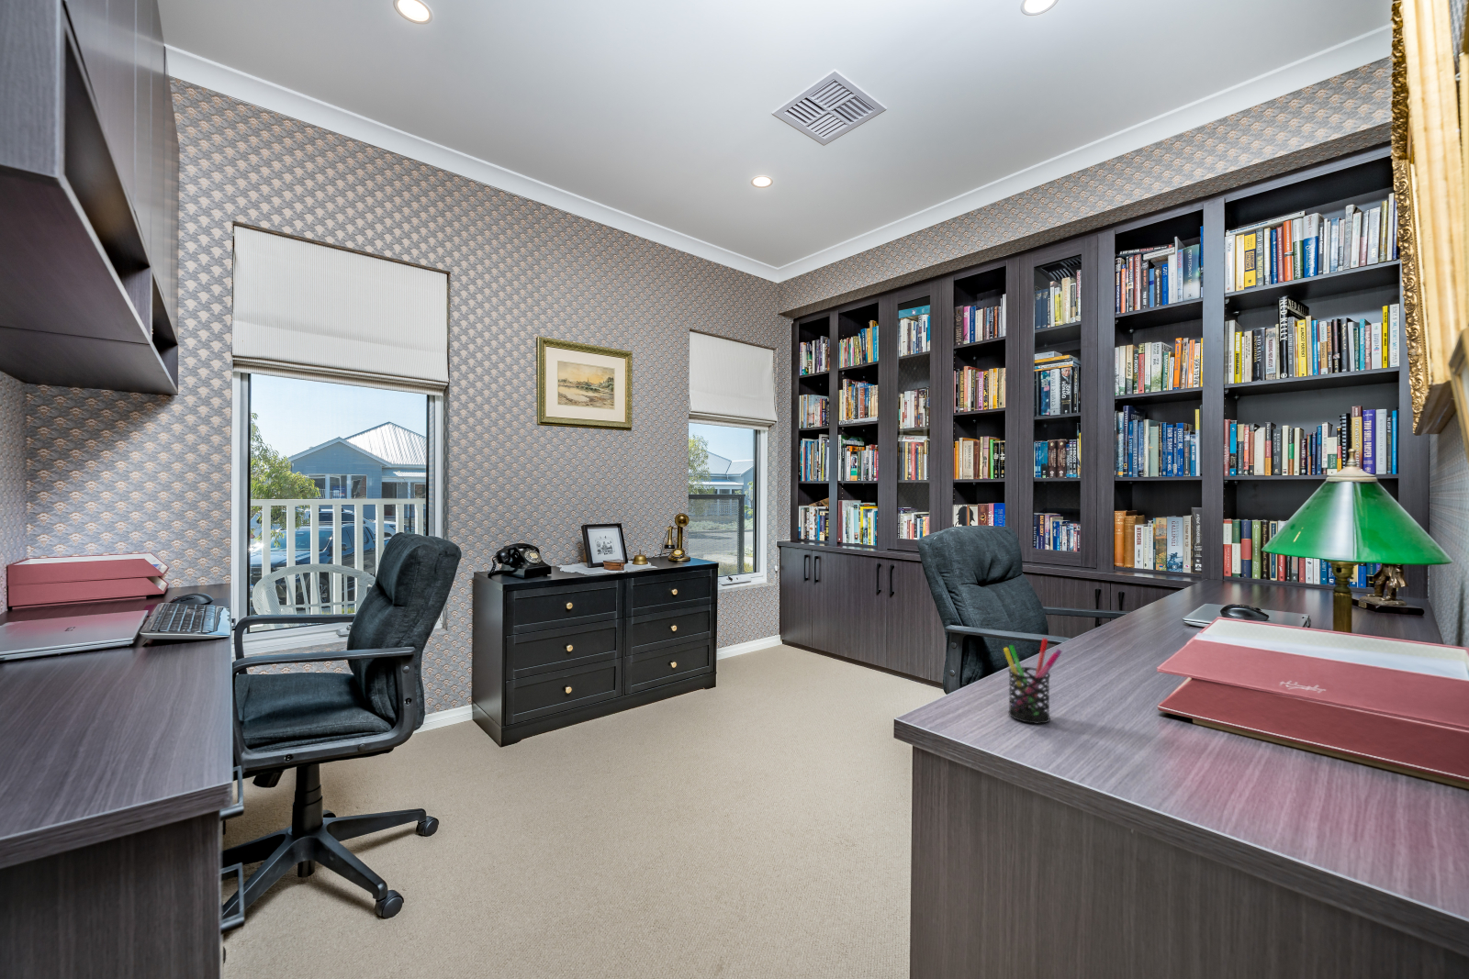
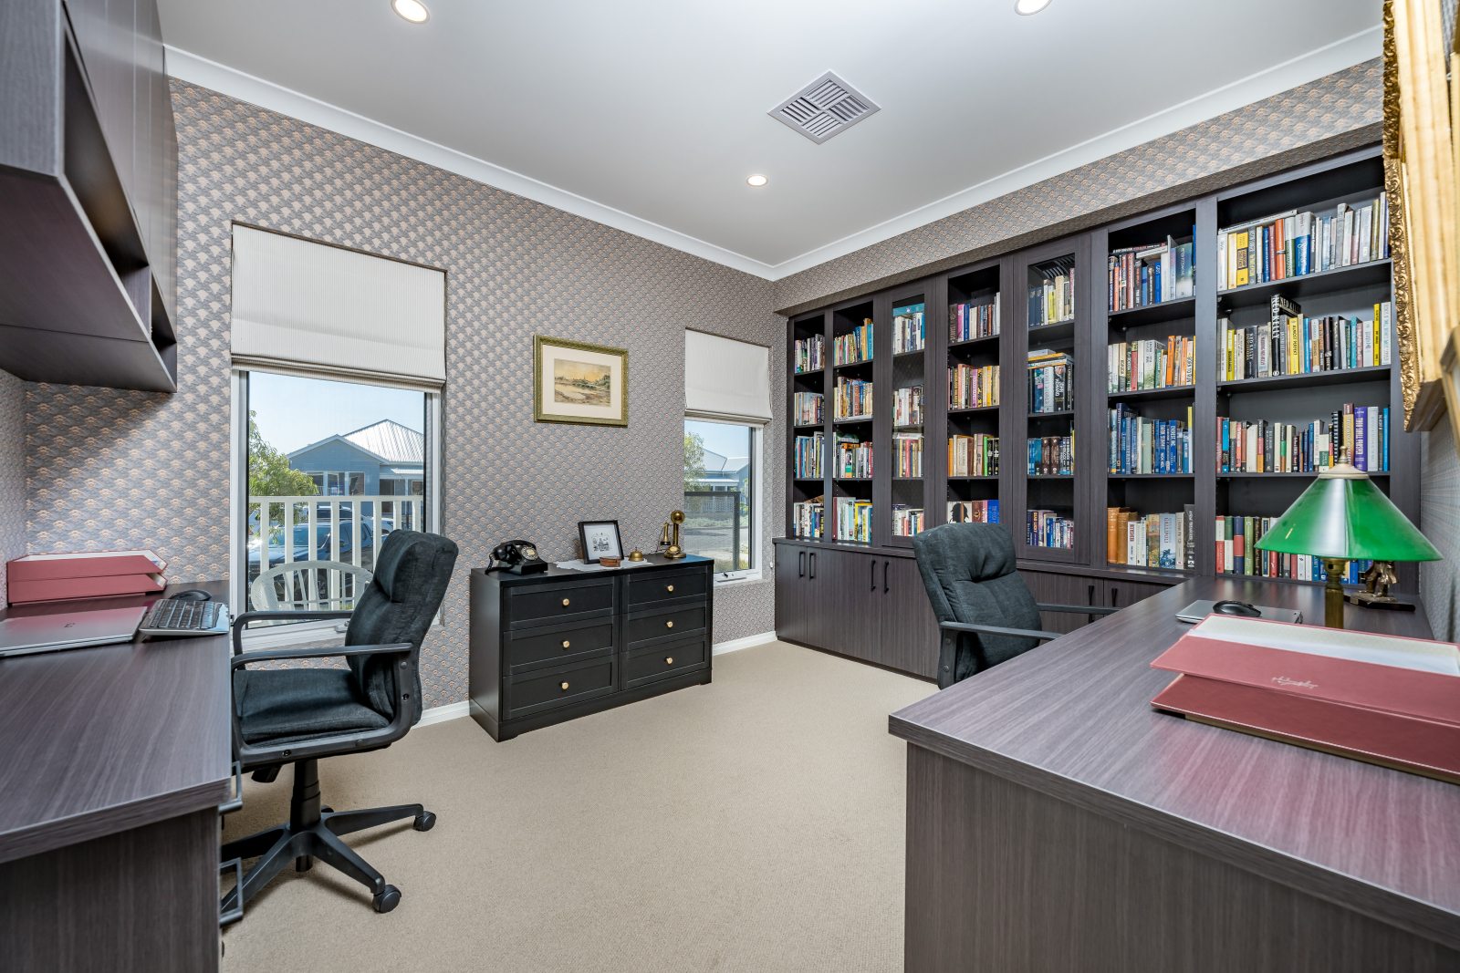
- pen holder (1027, 676)
